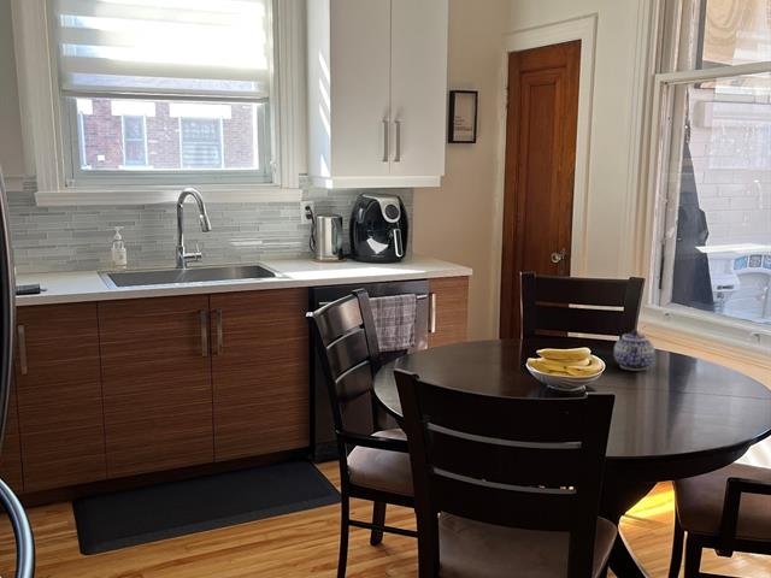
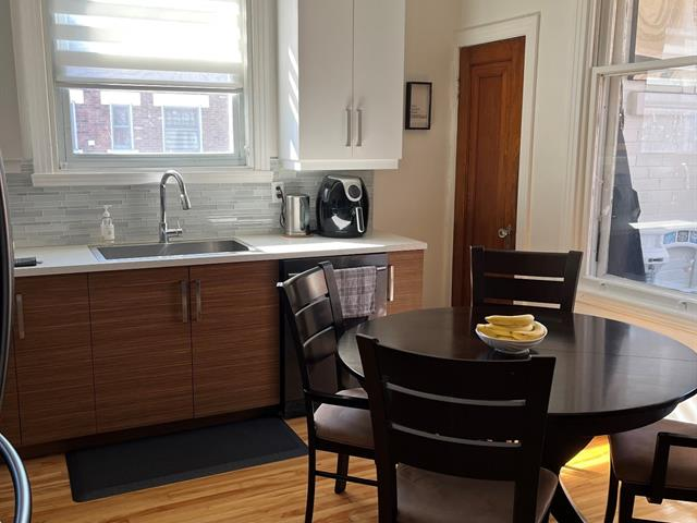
- teapot (634, 348)
